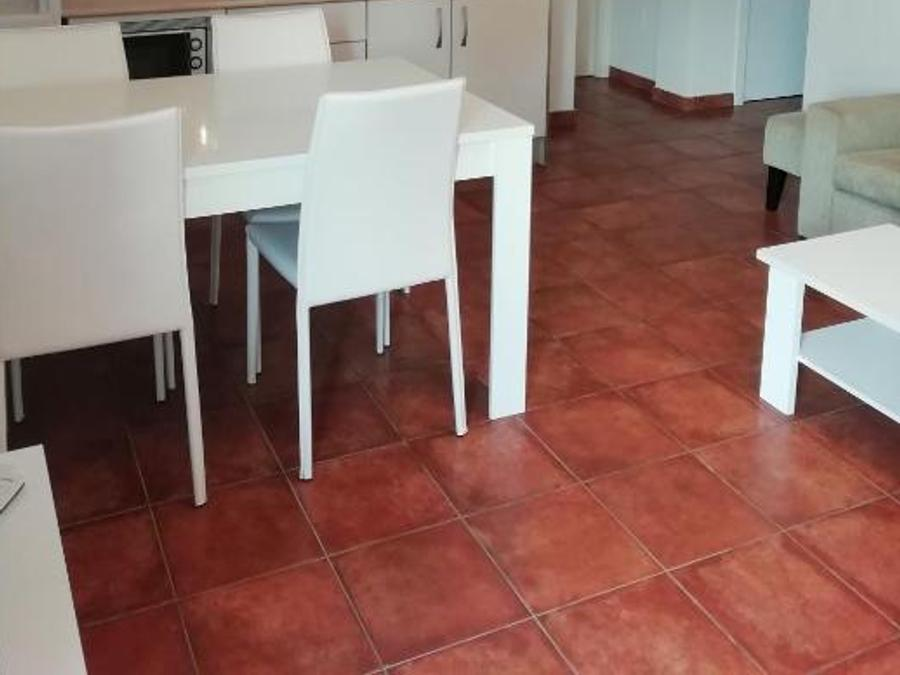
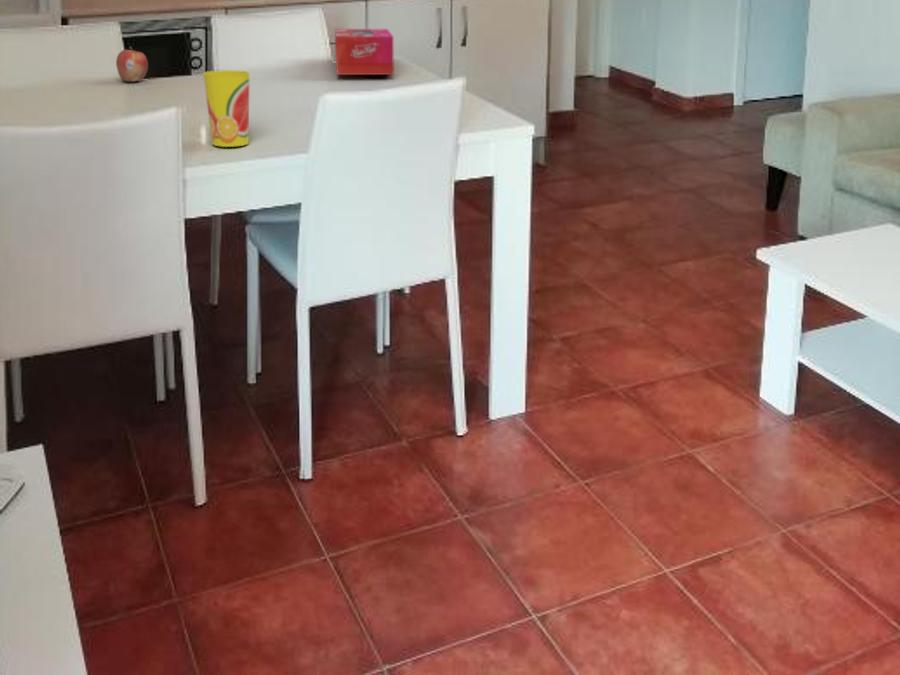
+ cup (228, 108)
+ tissue box (363, 50)
+ fruit (132, 63)
